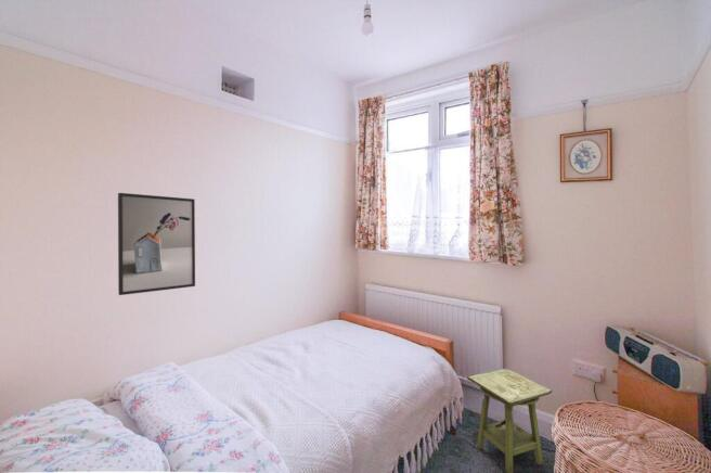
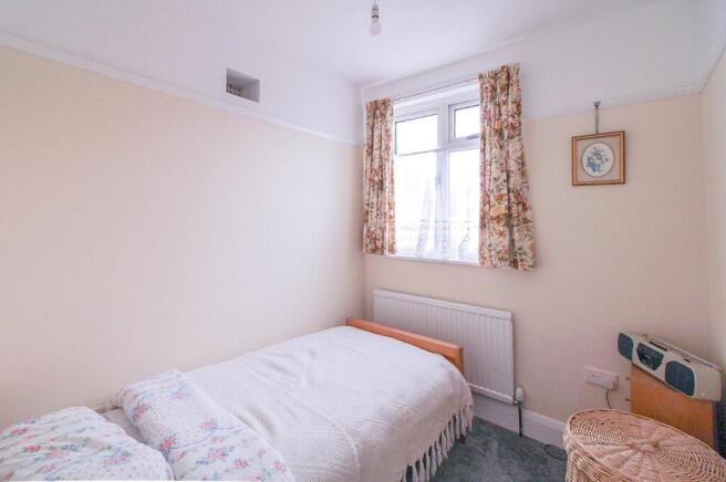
- side table (507, 420)
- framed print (159, 243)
